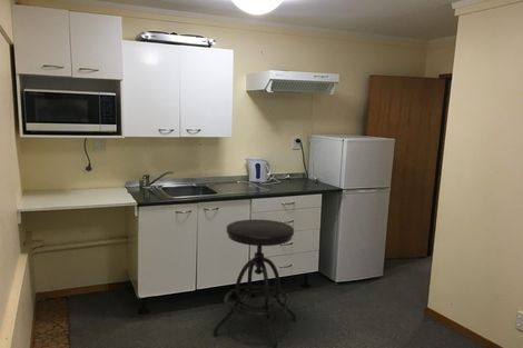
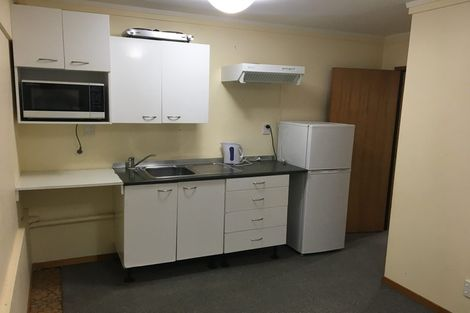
- stool (258, 274)
